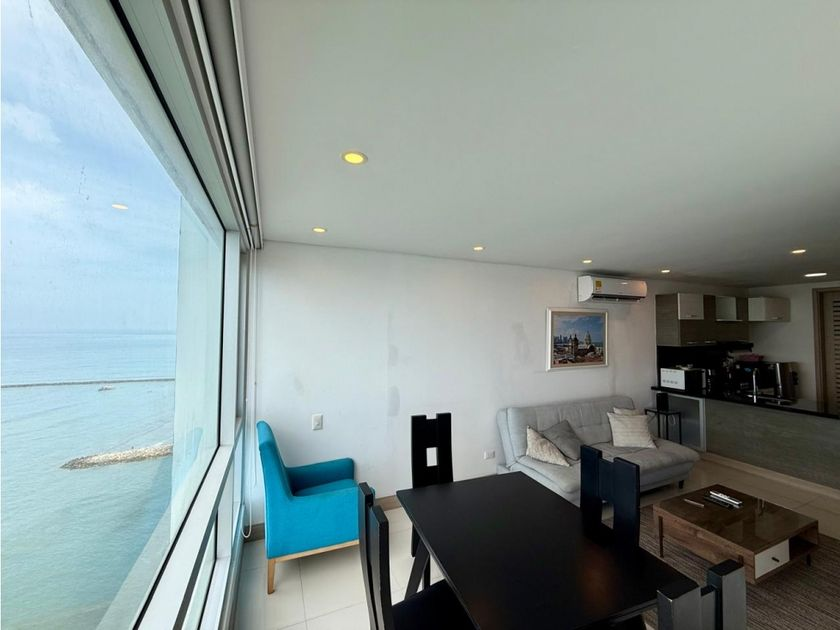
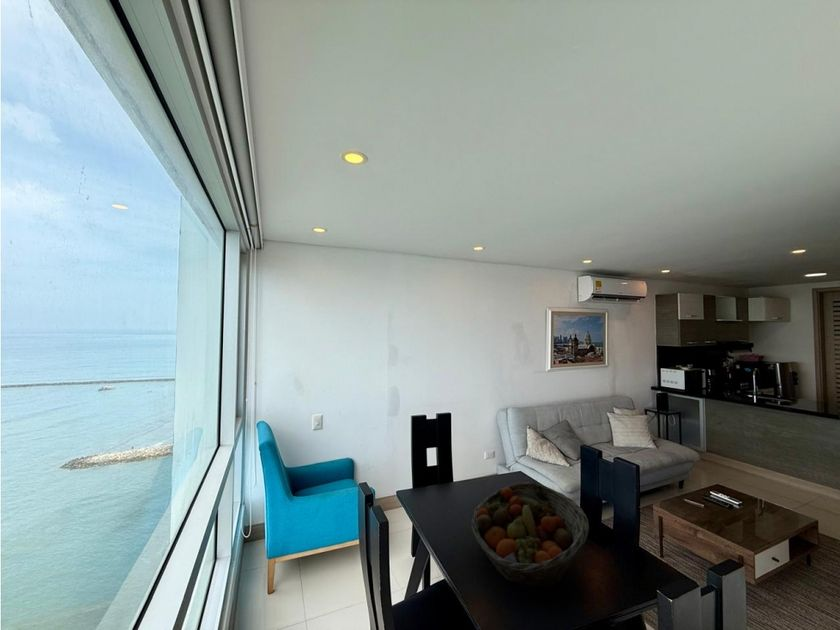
+ fruit basket (526, 529)
